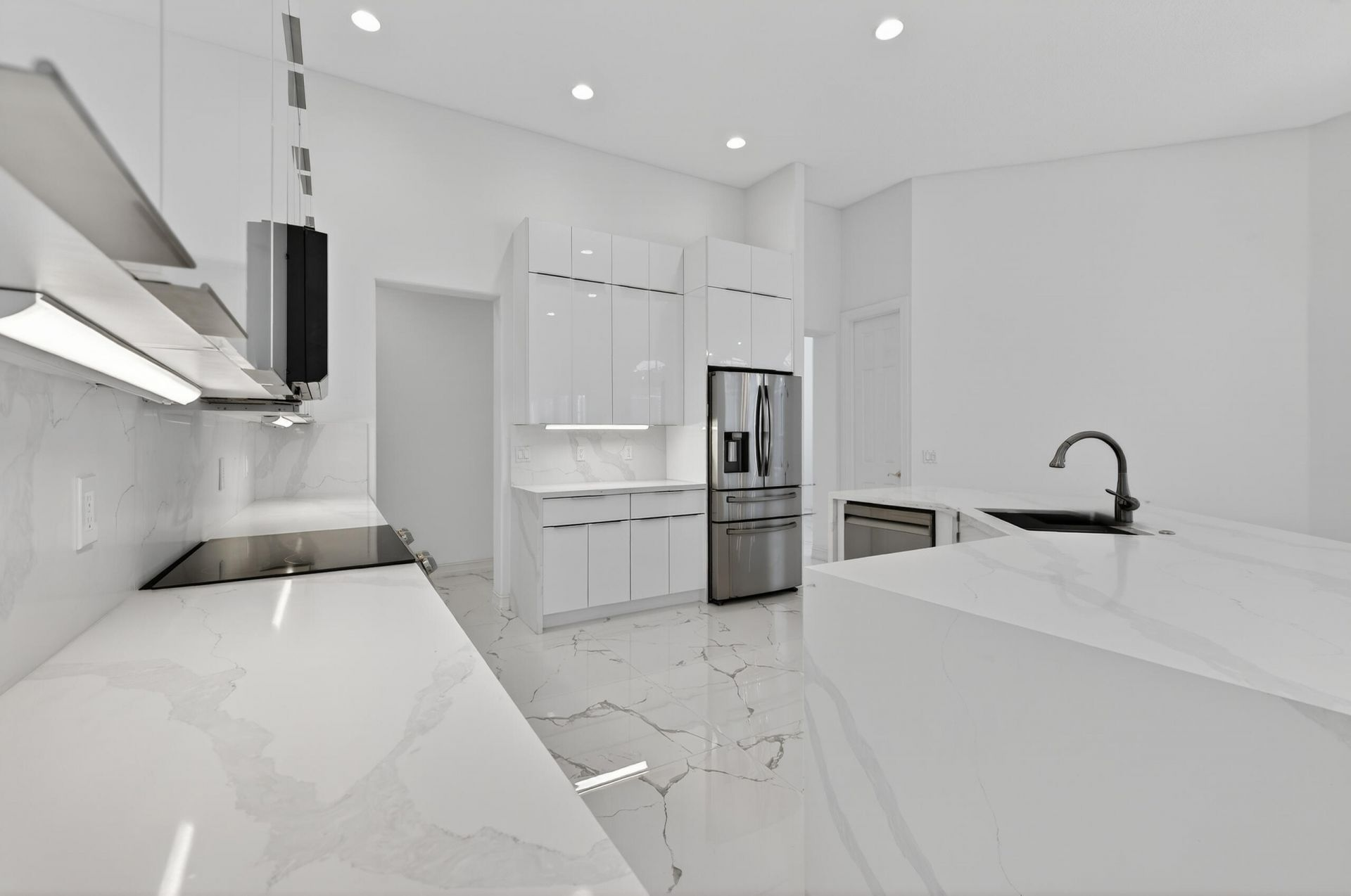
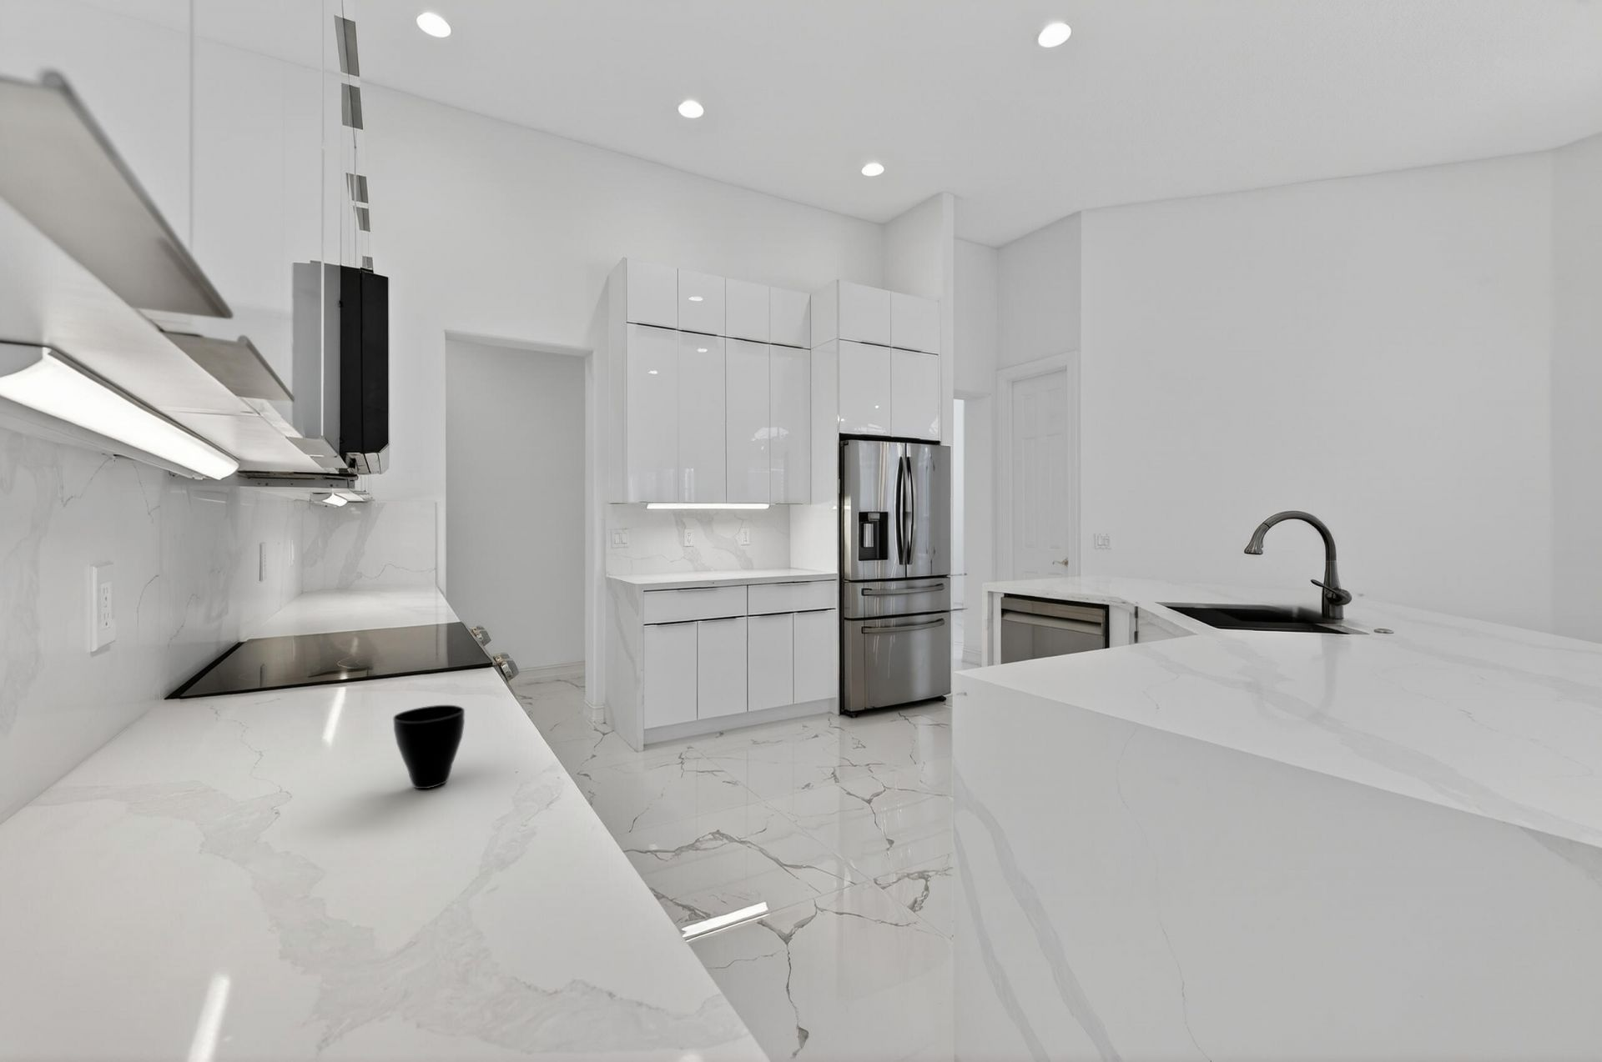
+ cup (423, 746)
